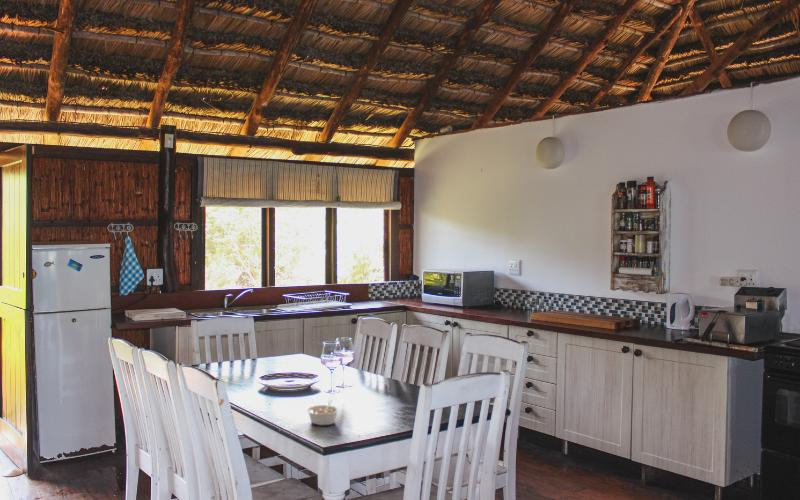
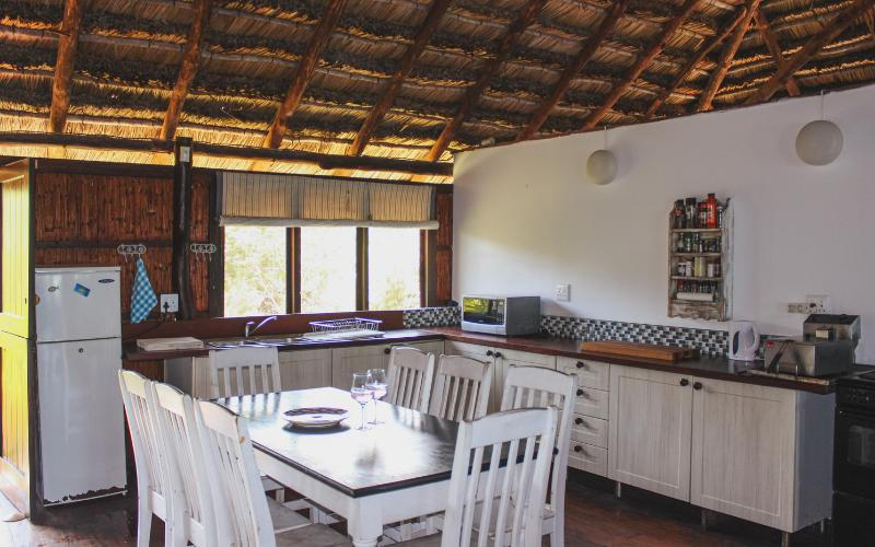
- legume (322, 413)
